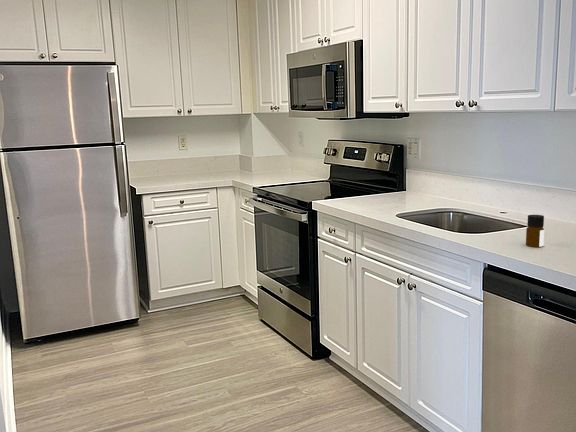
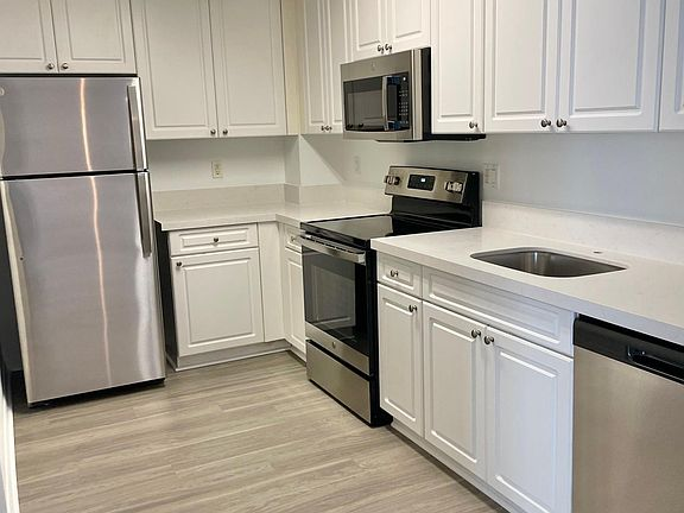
- bottle (535, 230)
